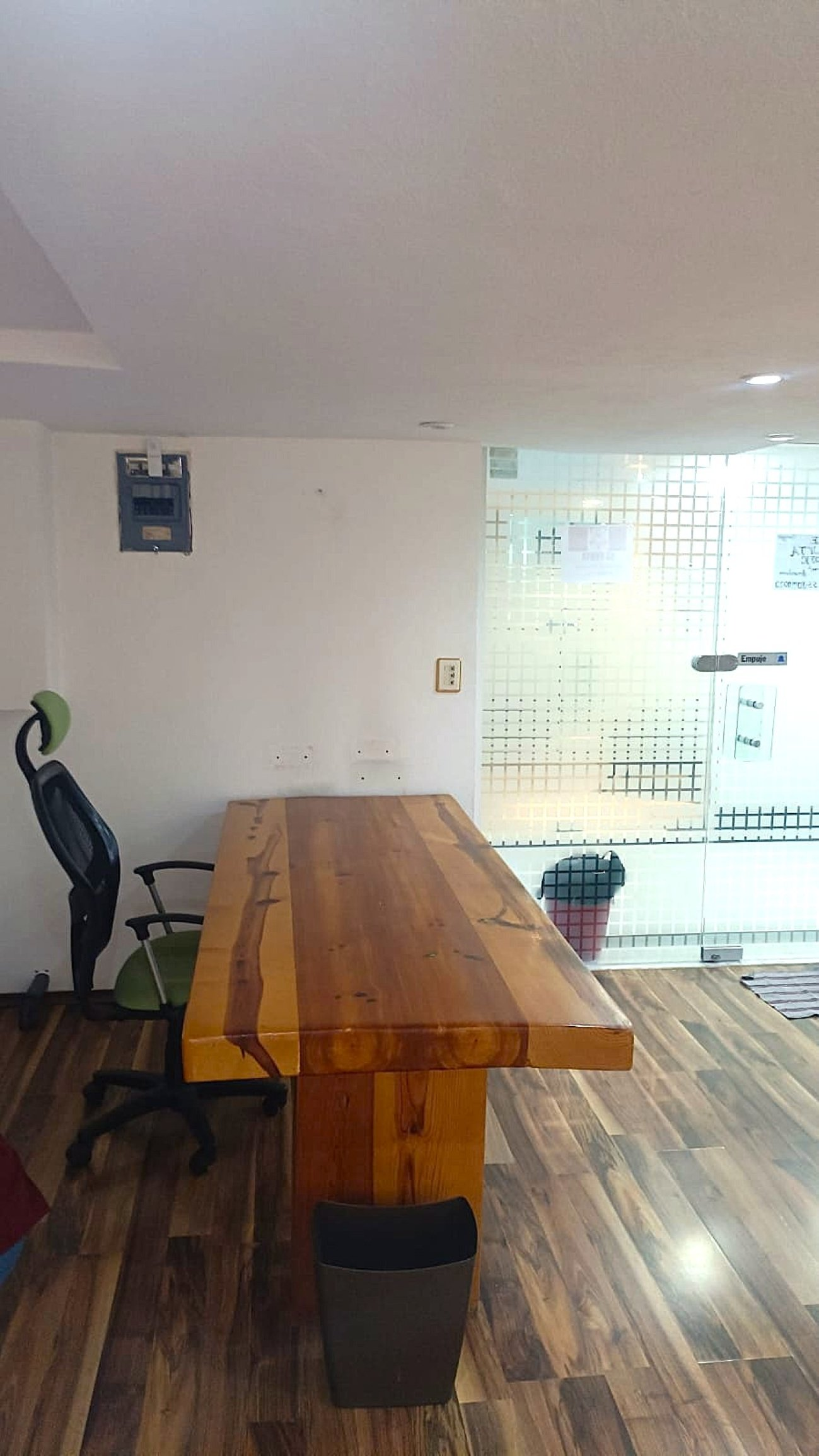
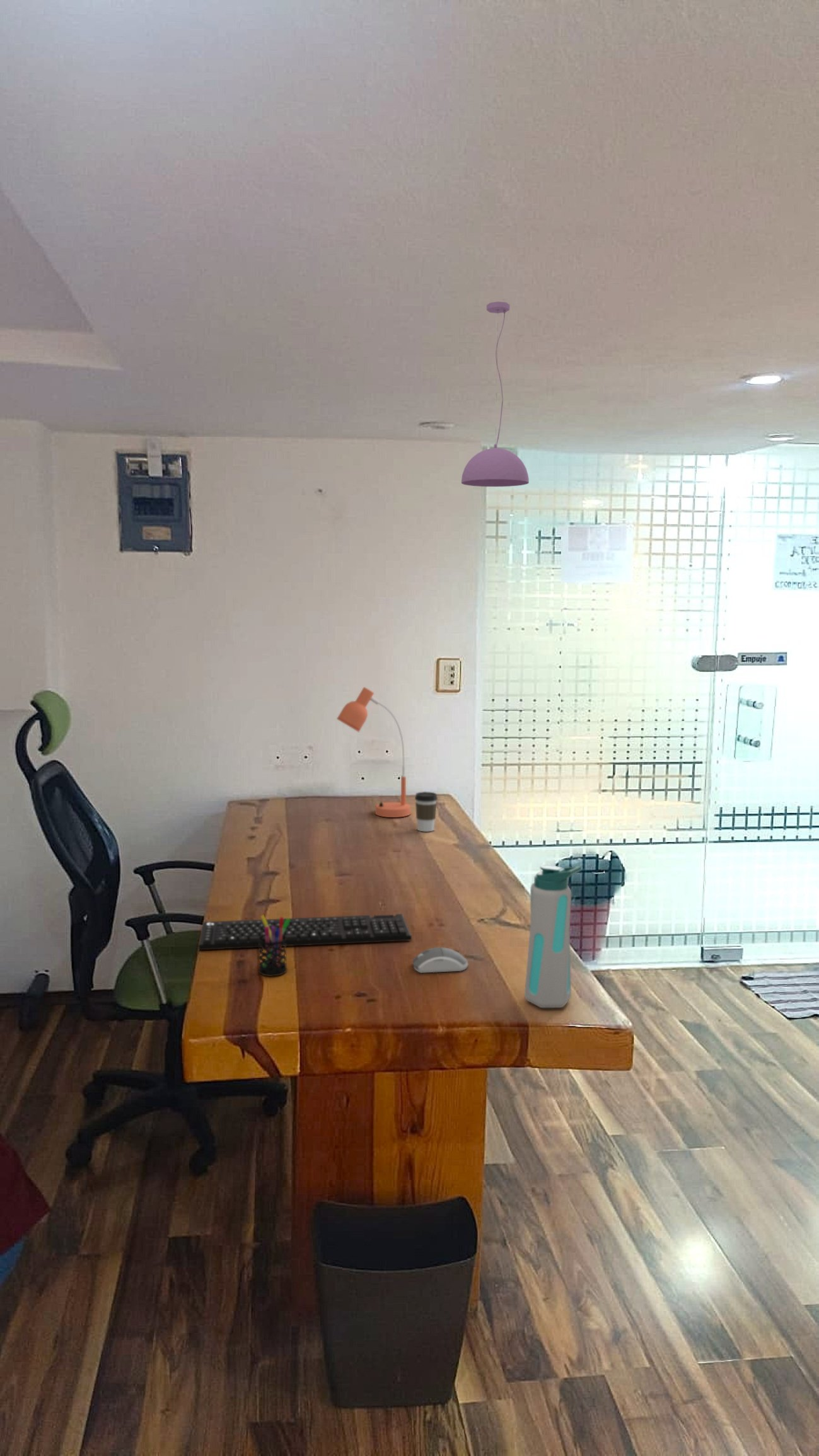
+ desk lamp (359, 731)
+ pen holder (276, 942)
+ pendant light (496, 395)
+ keyboard (305, 929)
+ computer mouse (440, 957)
+ water bottle (553, 933)
+ coffee cup (426, 812)
